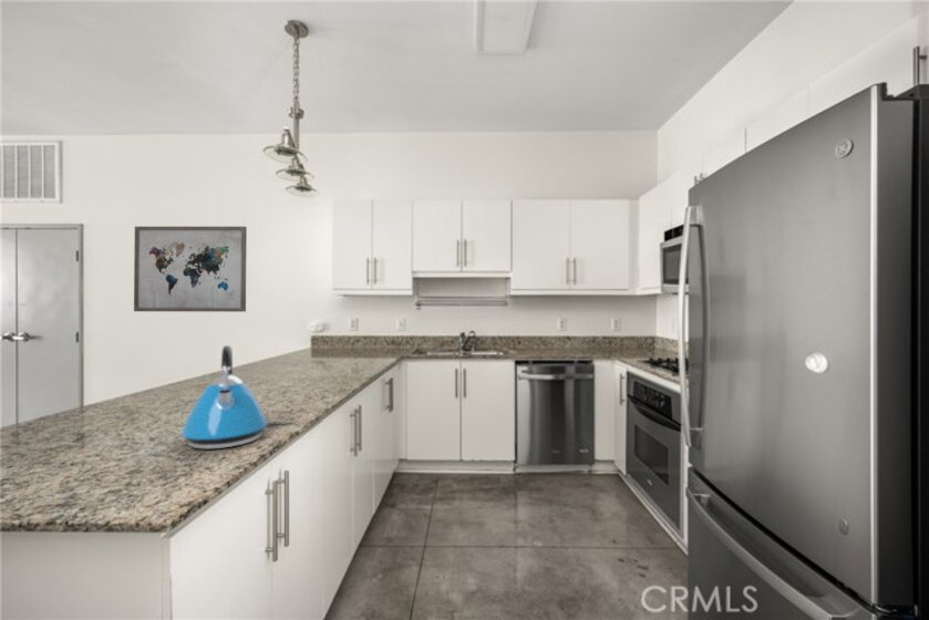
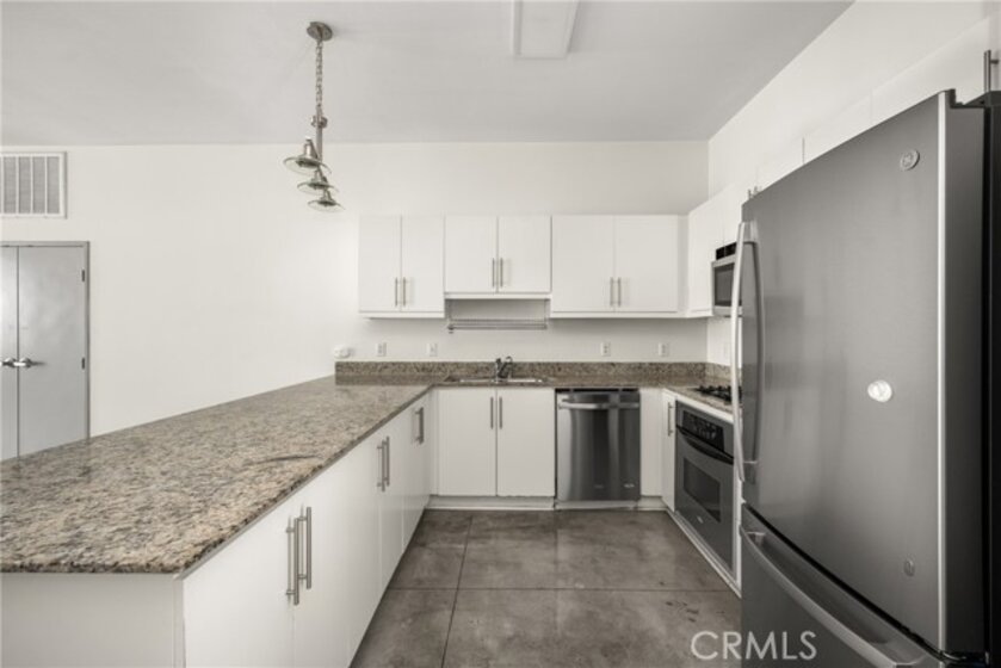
- kettle (226, 391)
- wall art (189, 269)
